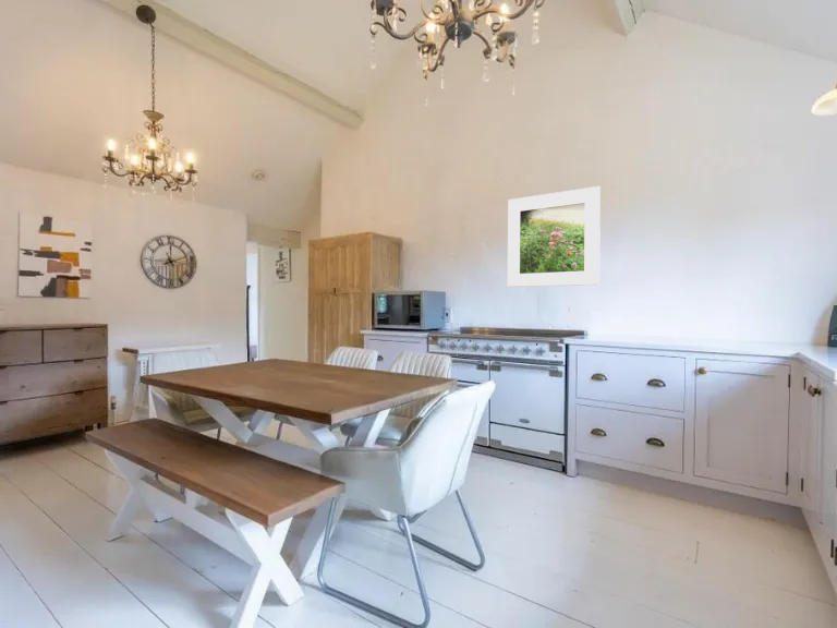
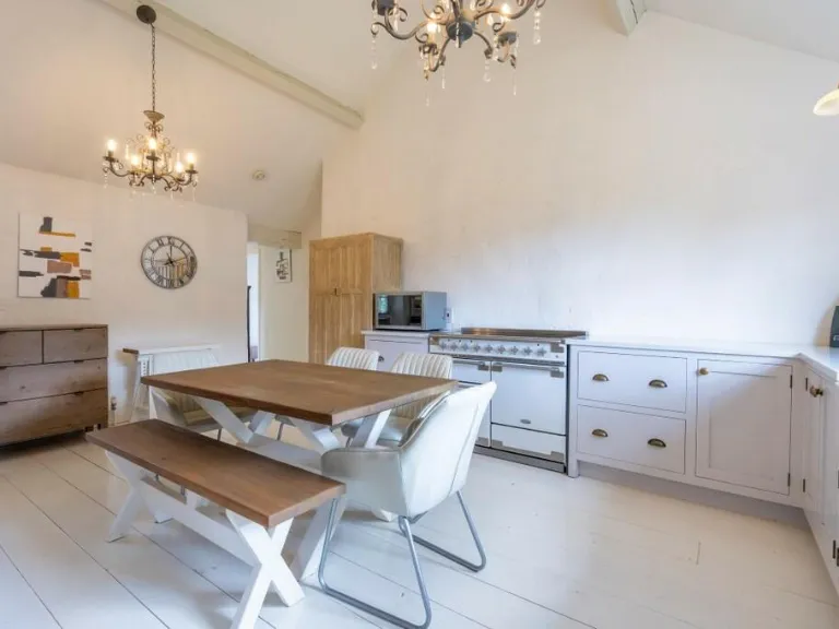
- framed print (550, 239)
